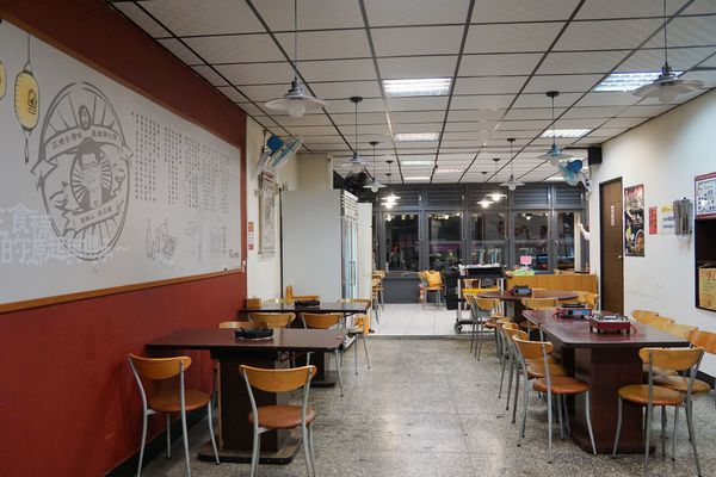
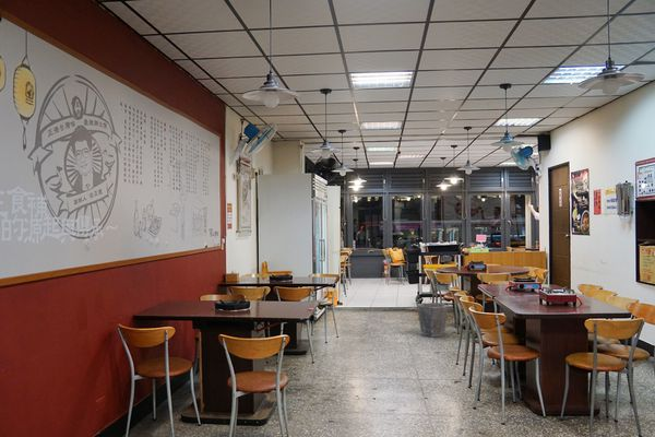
+ waste bin (432, 319)
